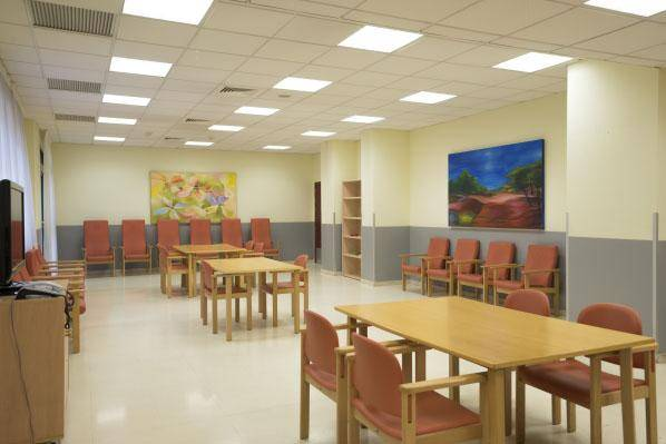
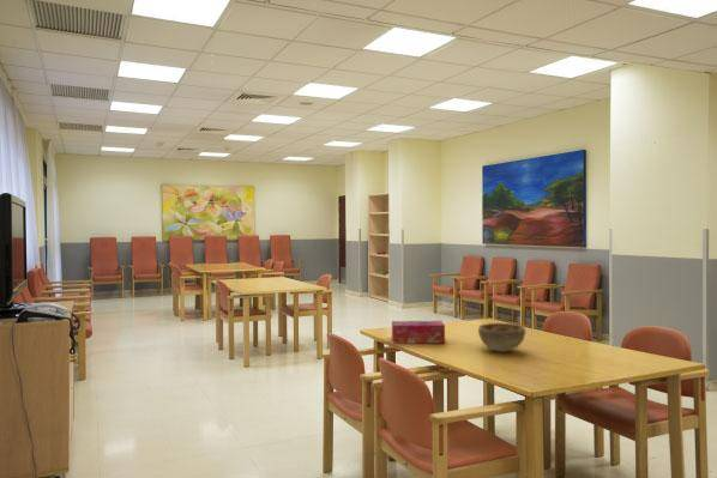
+ tissue box (417, 331)
+ decorative bowl (501, 338)
